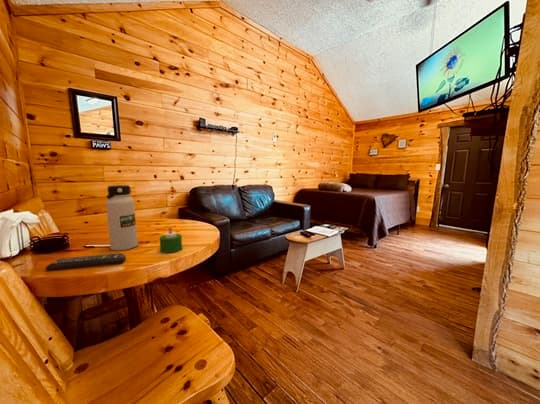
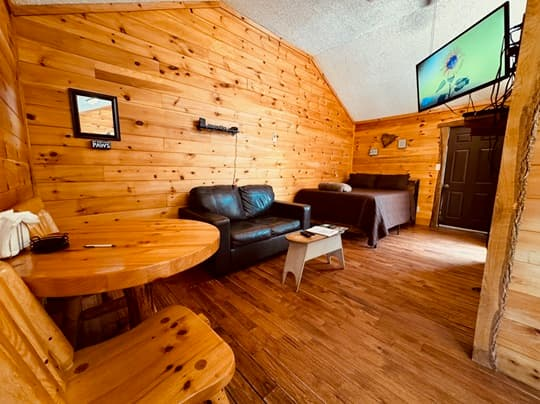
- remote control (87, 261)
- candle (170, 237)
- water bottle (121, 216)
